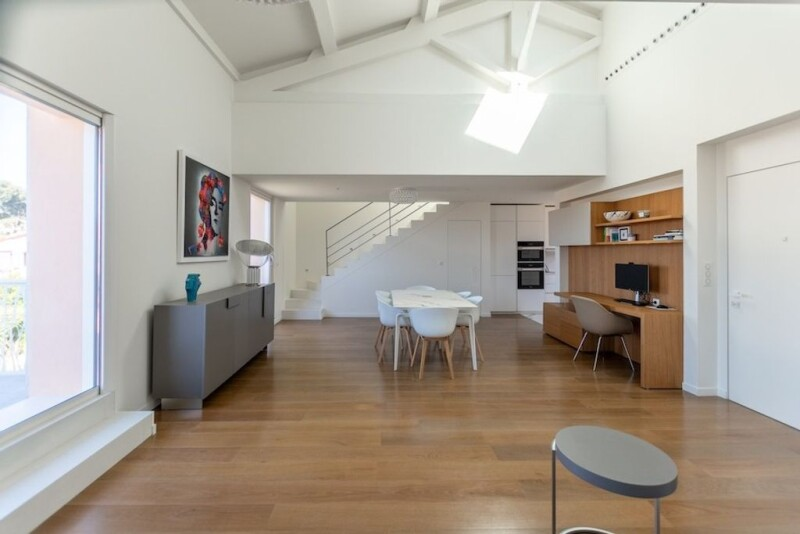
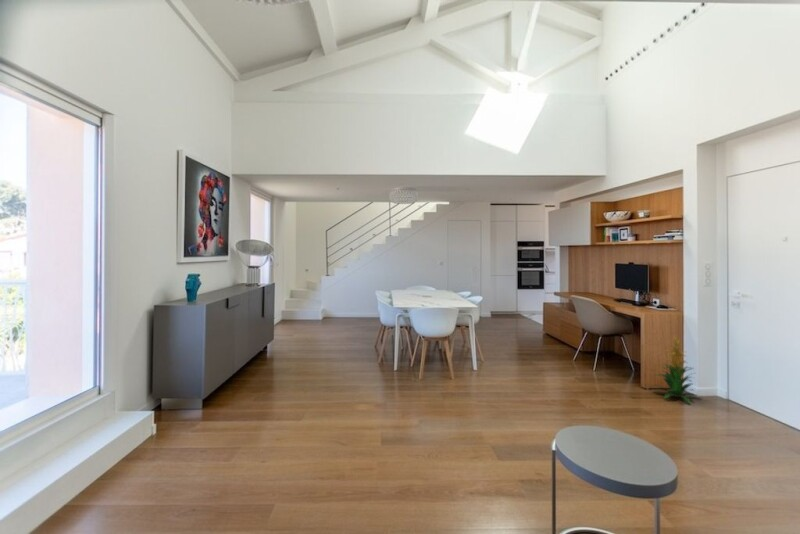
+ indoor plant (676, 366)
